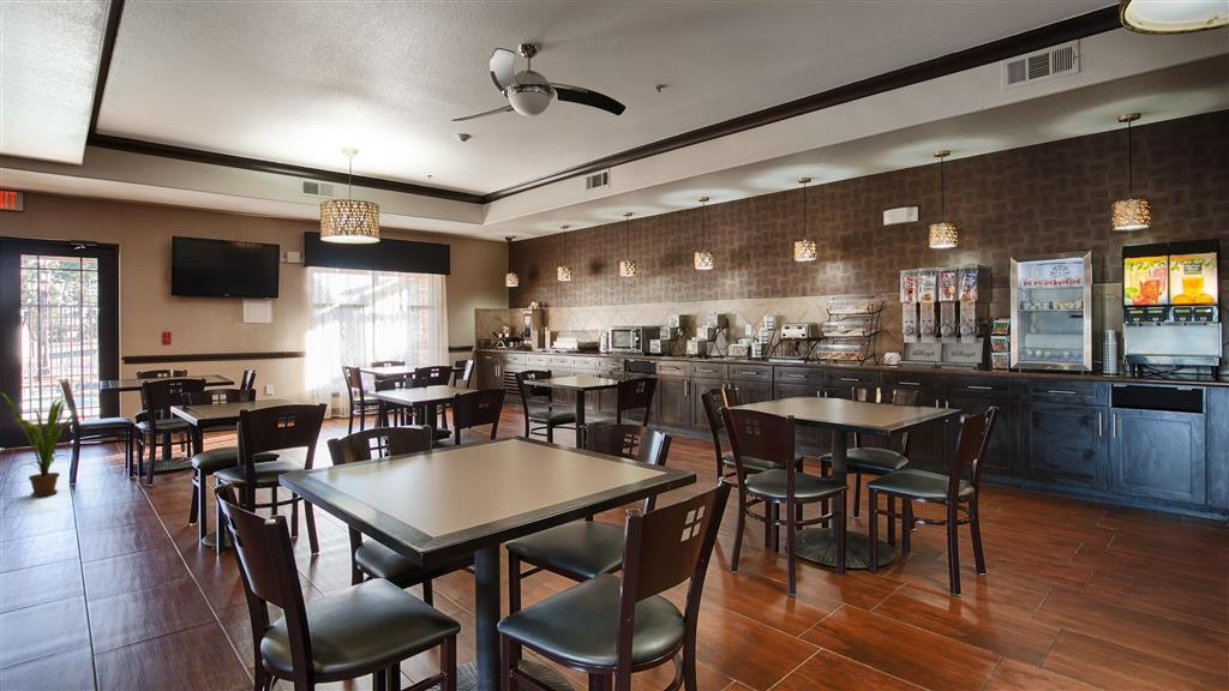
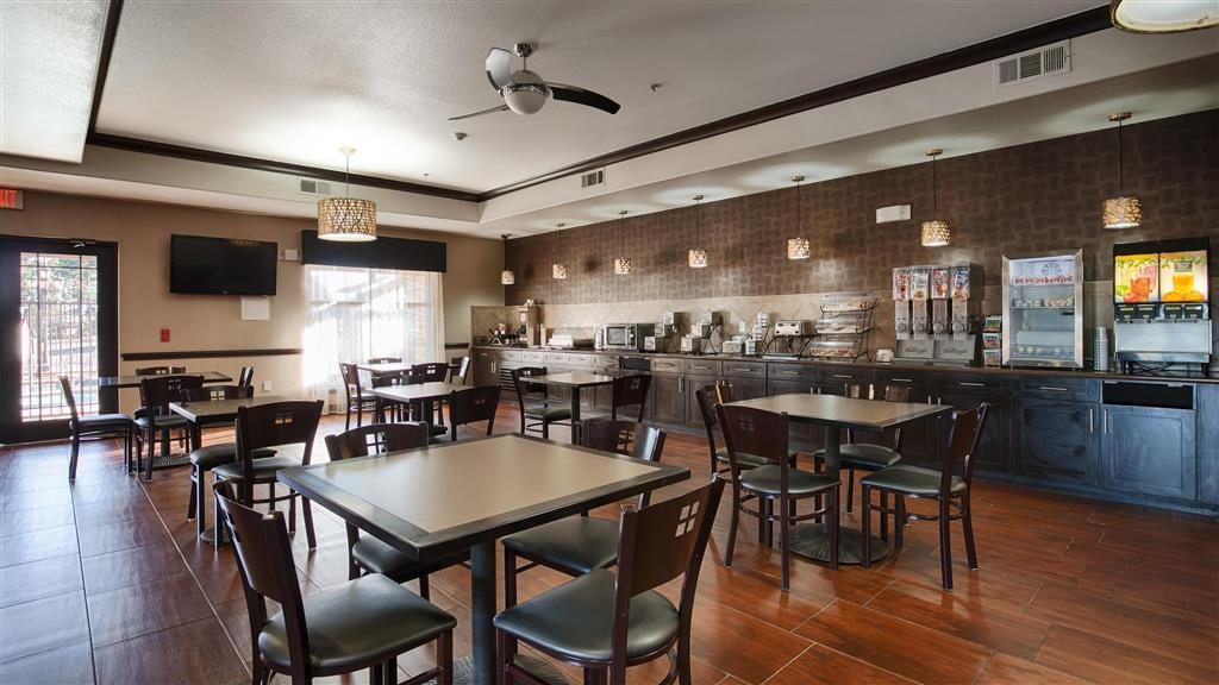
- house plant (52, 440)
